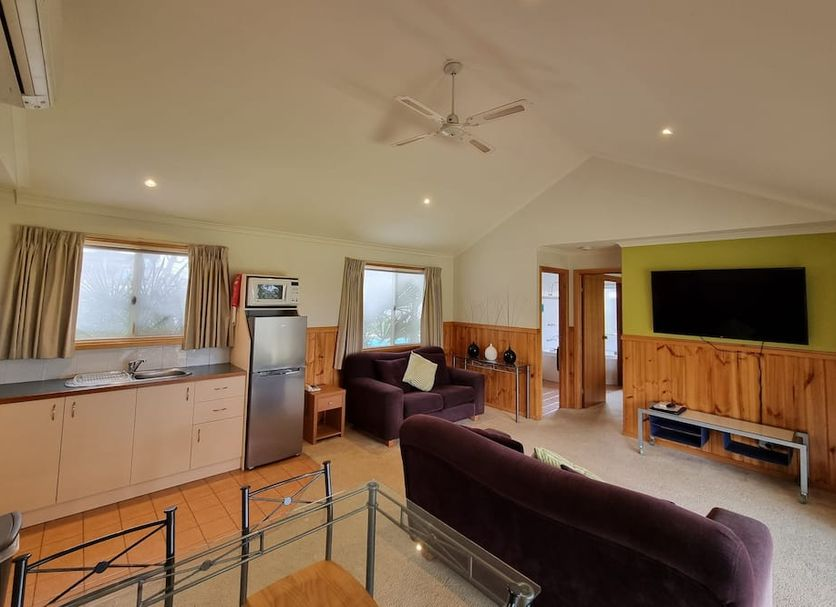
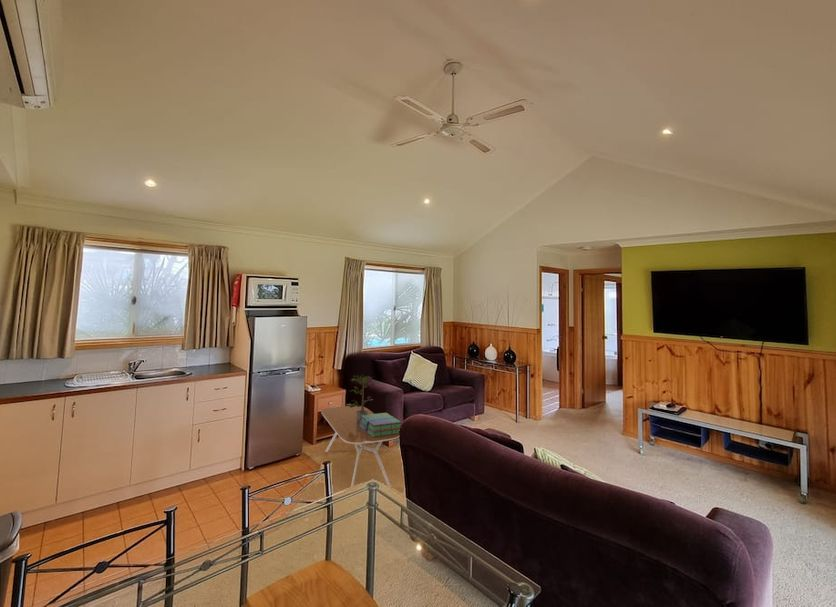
+ coffee table (355, 444)
+ stack of books (380, 423)
+ potted plant (360, 394)
